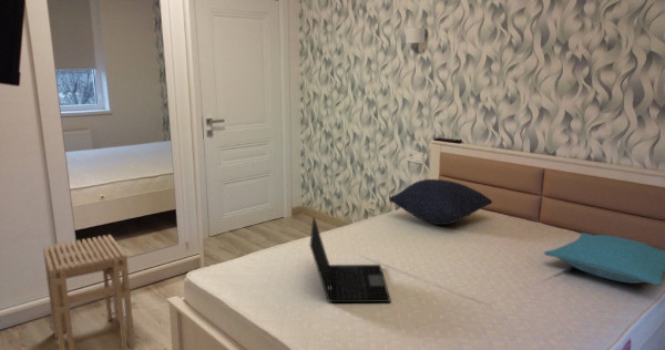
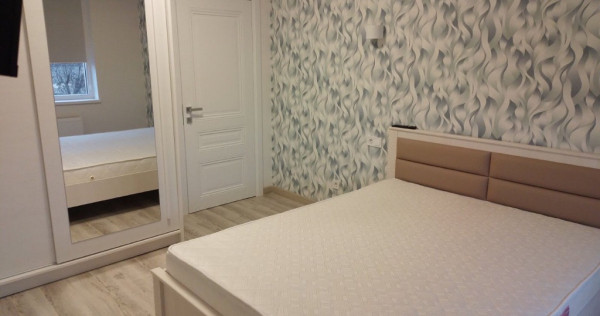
- pillow (615, 257)
- laptop (348, 265)
- pillow (440, 200)
- stool (88, 296)
